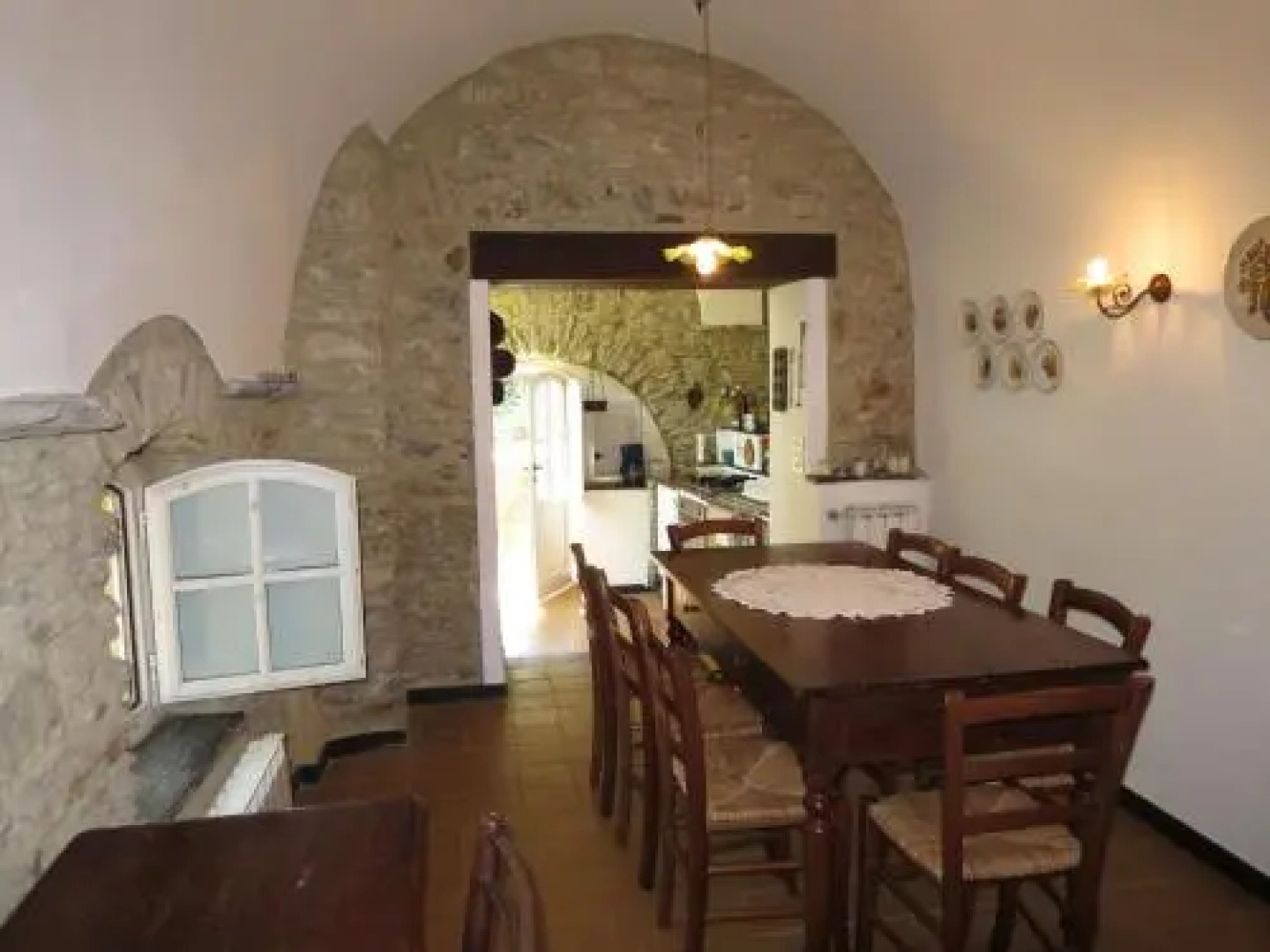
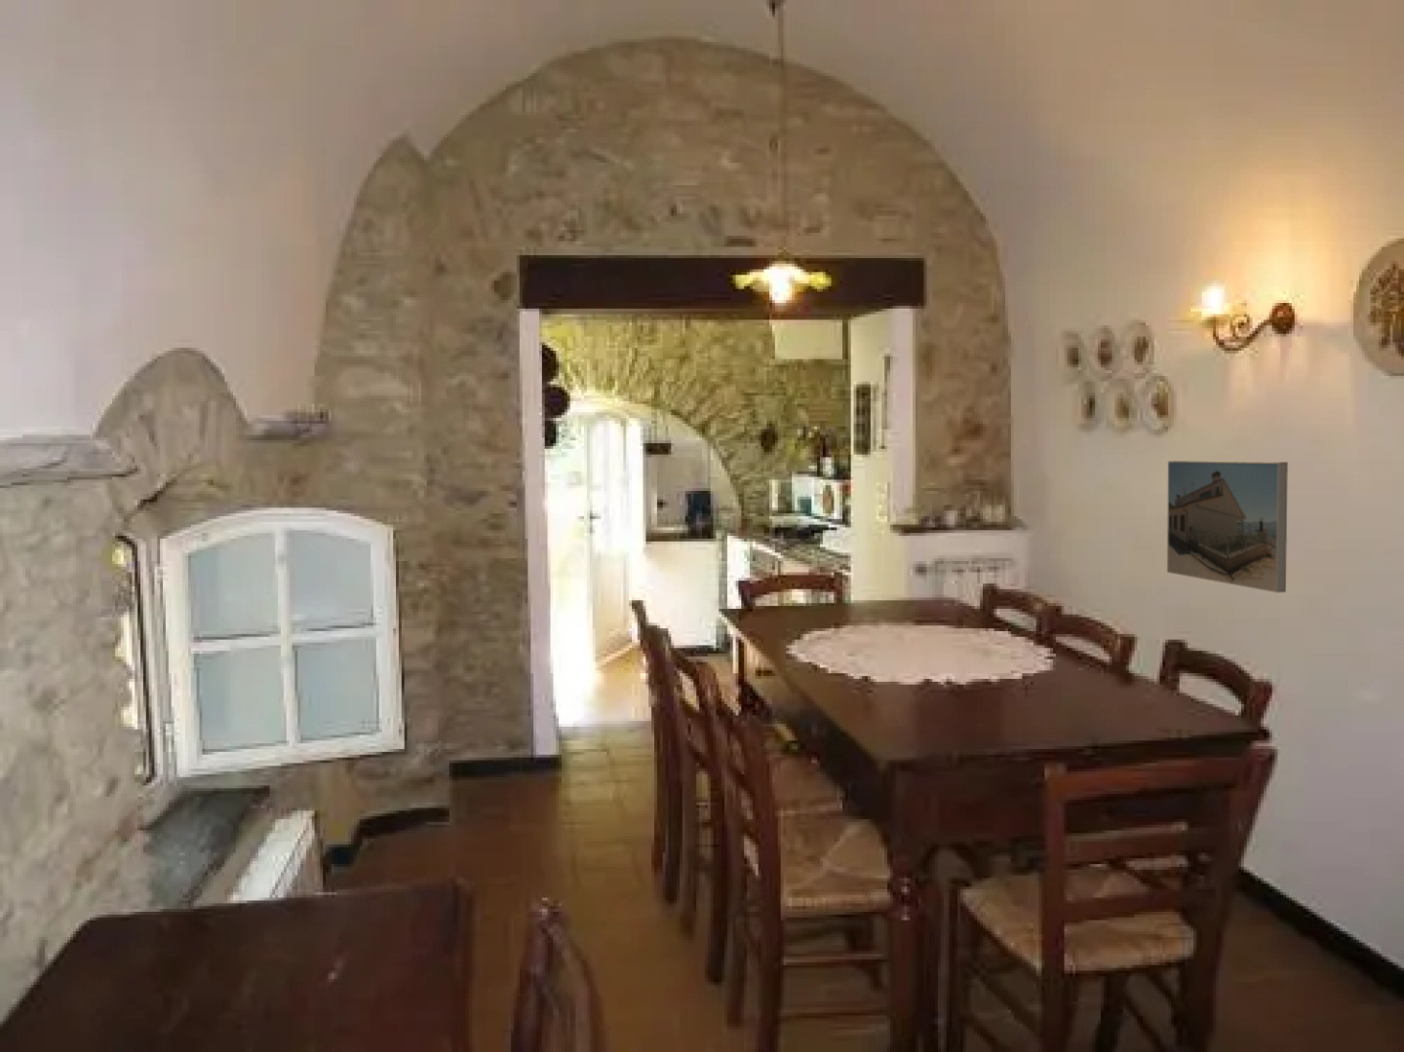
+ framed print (1222, 522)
